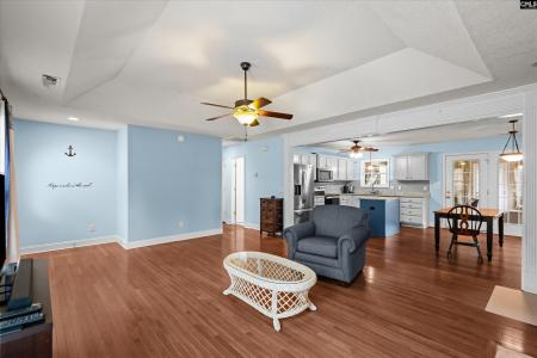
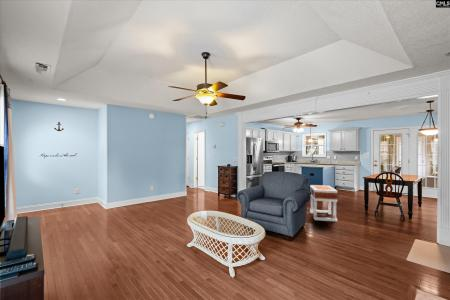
+ side table (323, 200)
